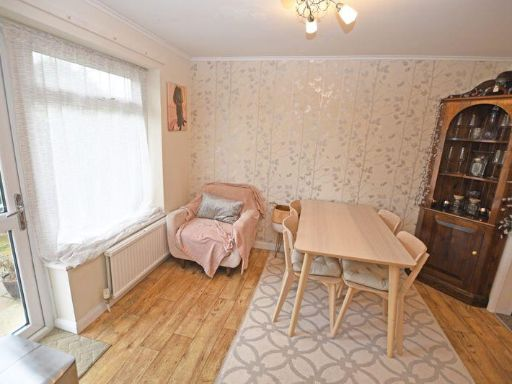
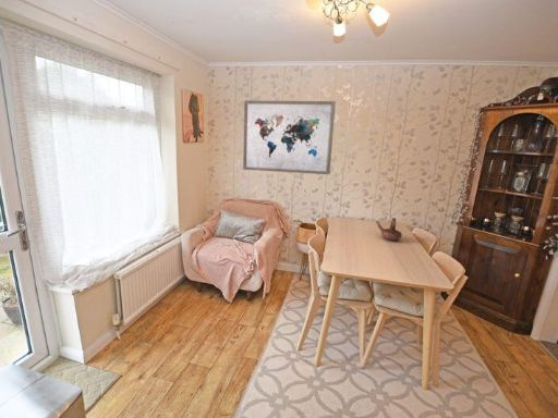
+ teapot (388, 229)
+ wall art (287, 137)
